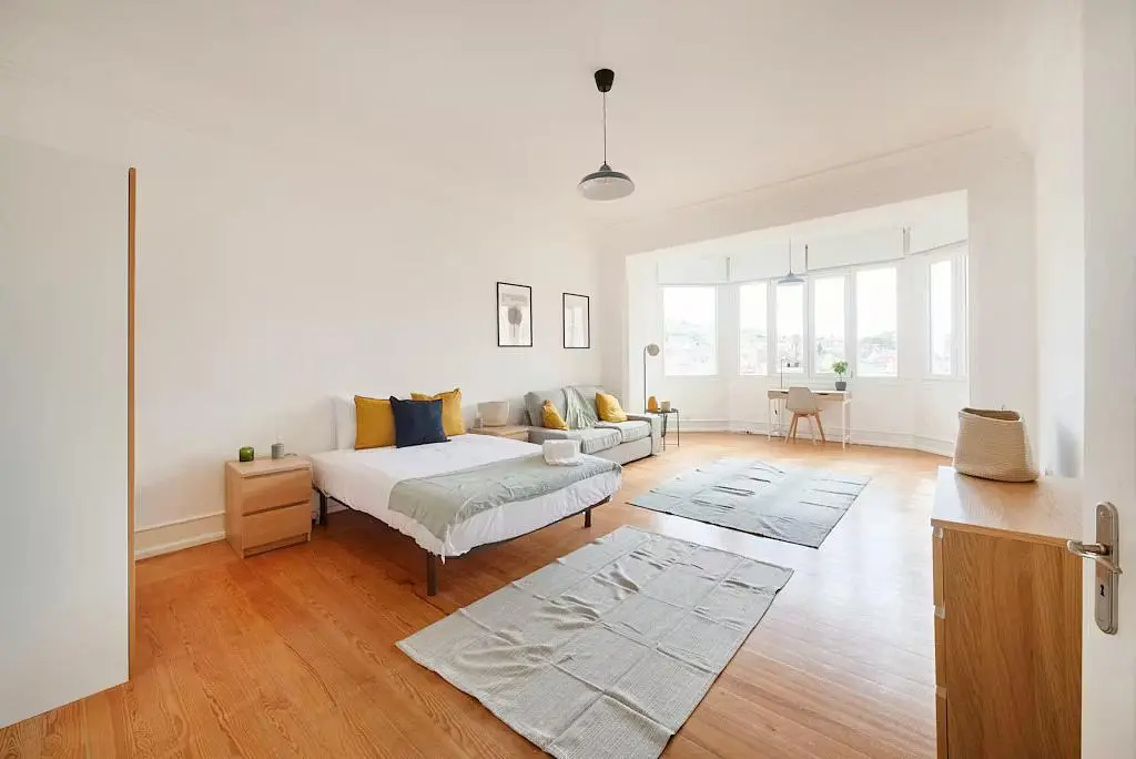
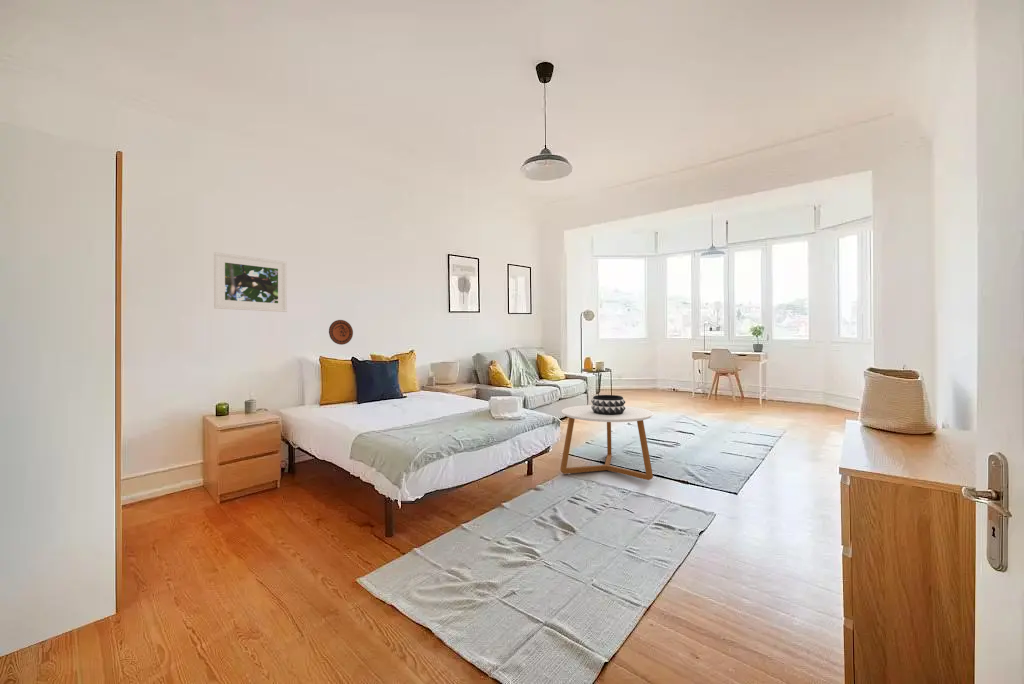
+ coffee table (608, 441)
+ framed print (252, 283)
+ decorative bowl (608, 404)
+ decorative plate (340, 332)
